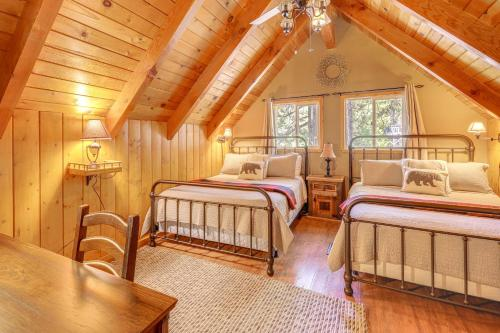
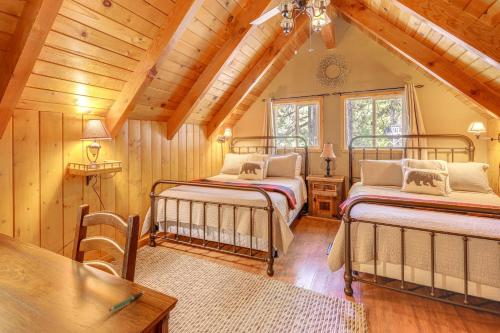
+ pen (128, 300)
